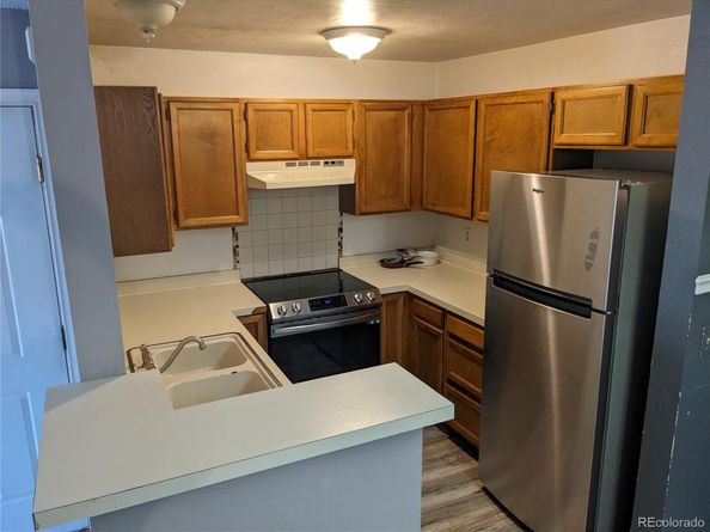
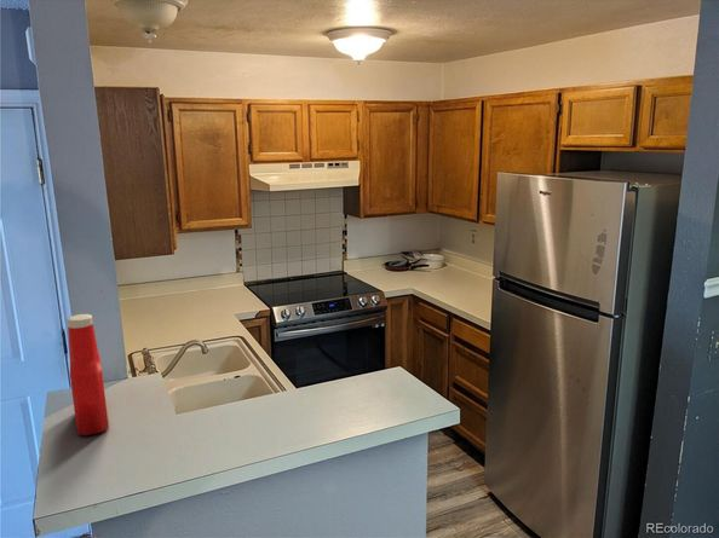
+ soap bottle (86, 370)
